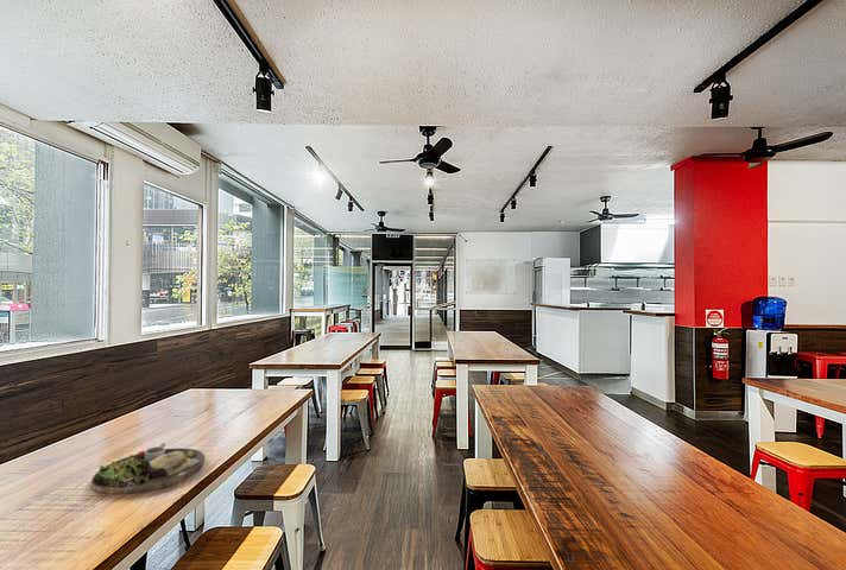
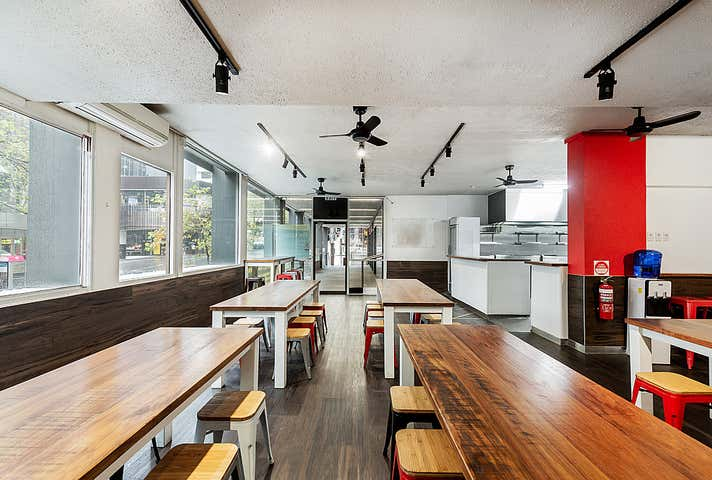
- dinner plate (151, 461)
